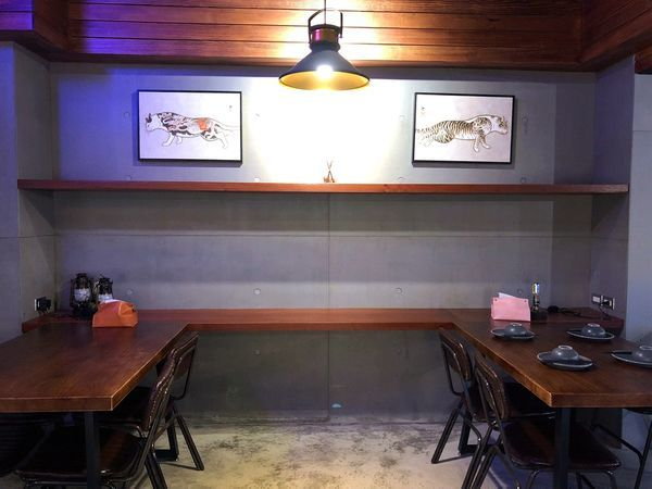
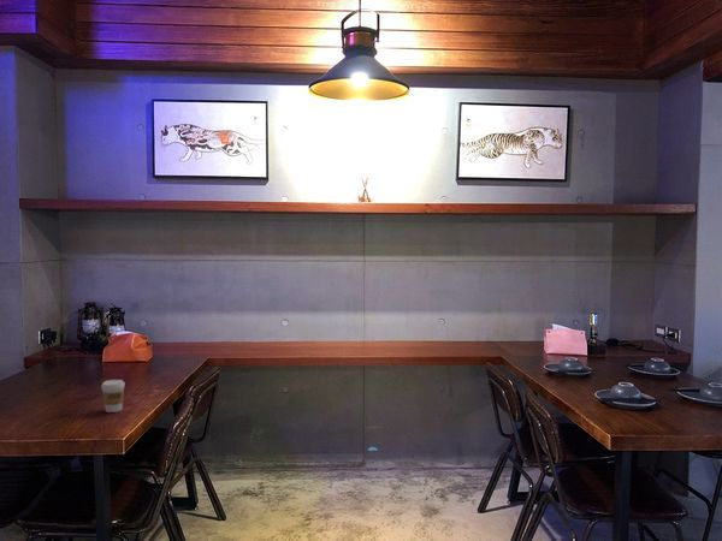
+ coffee cup (113, 396)
